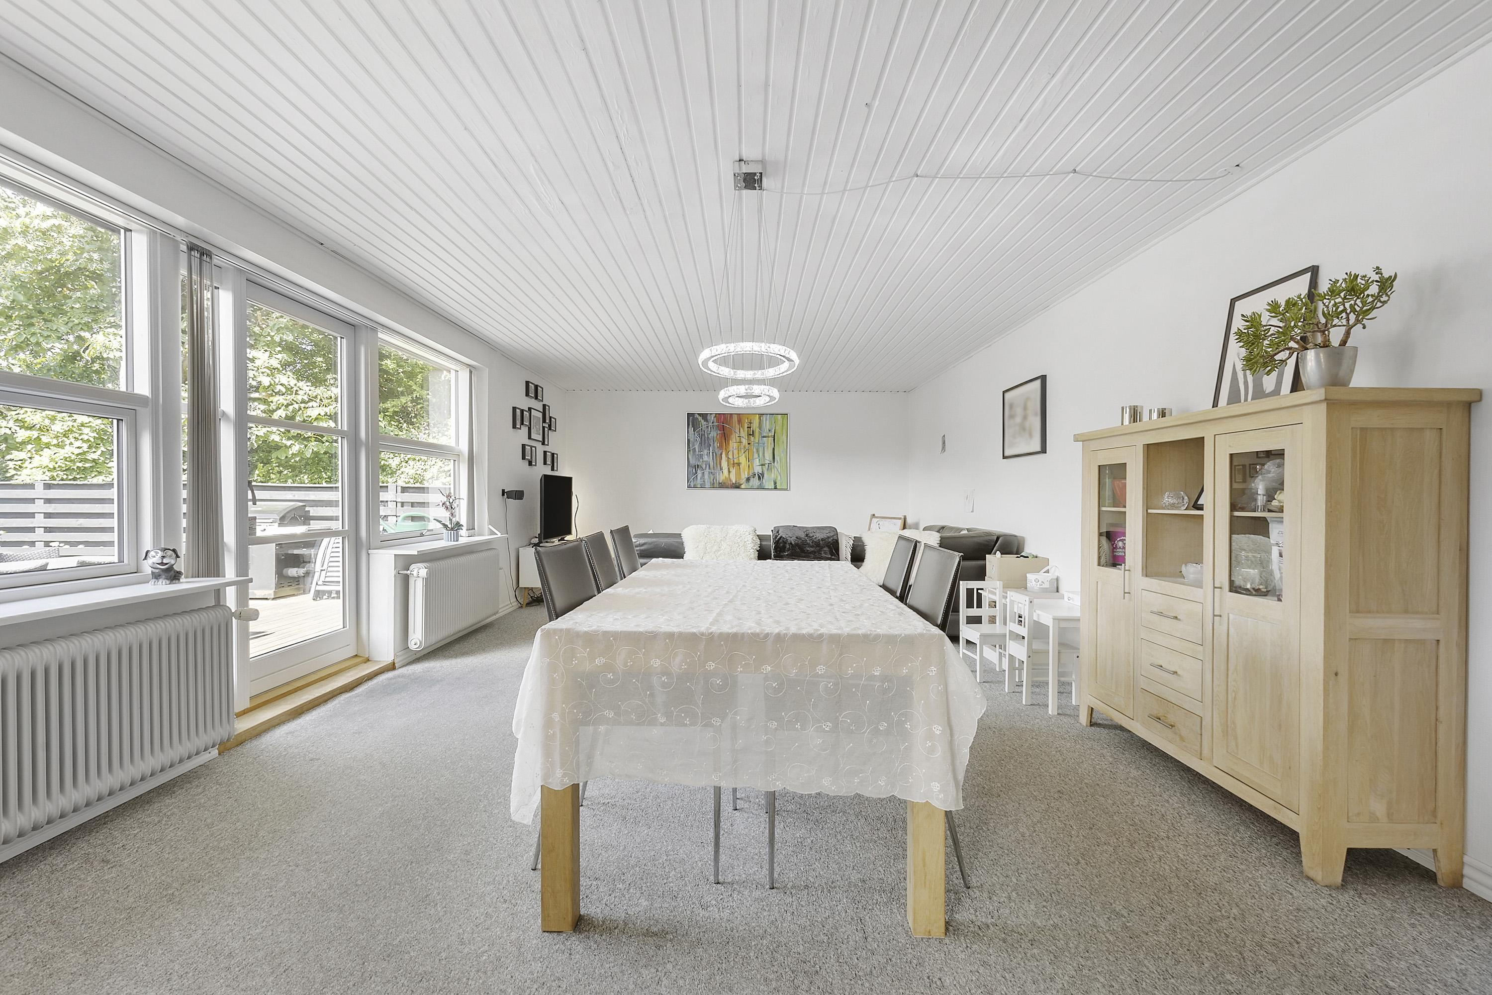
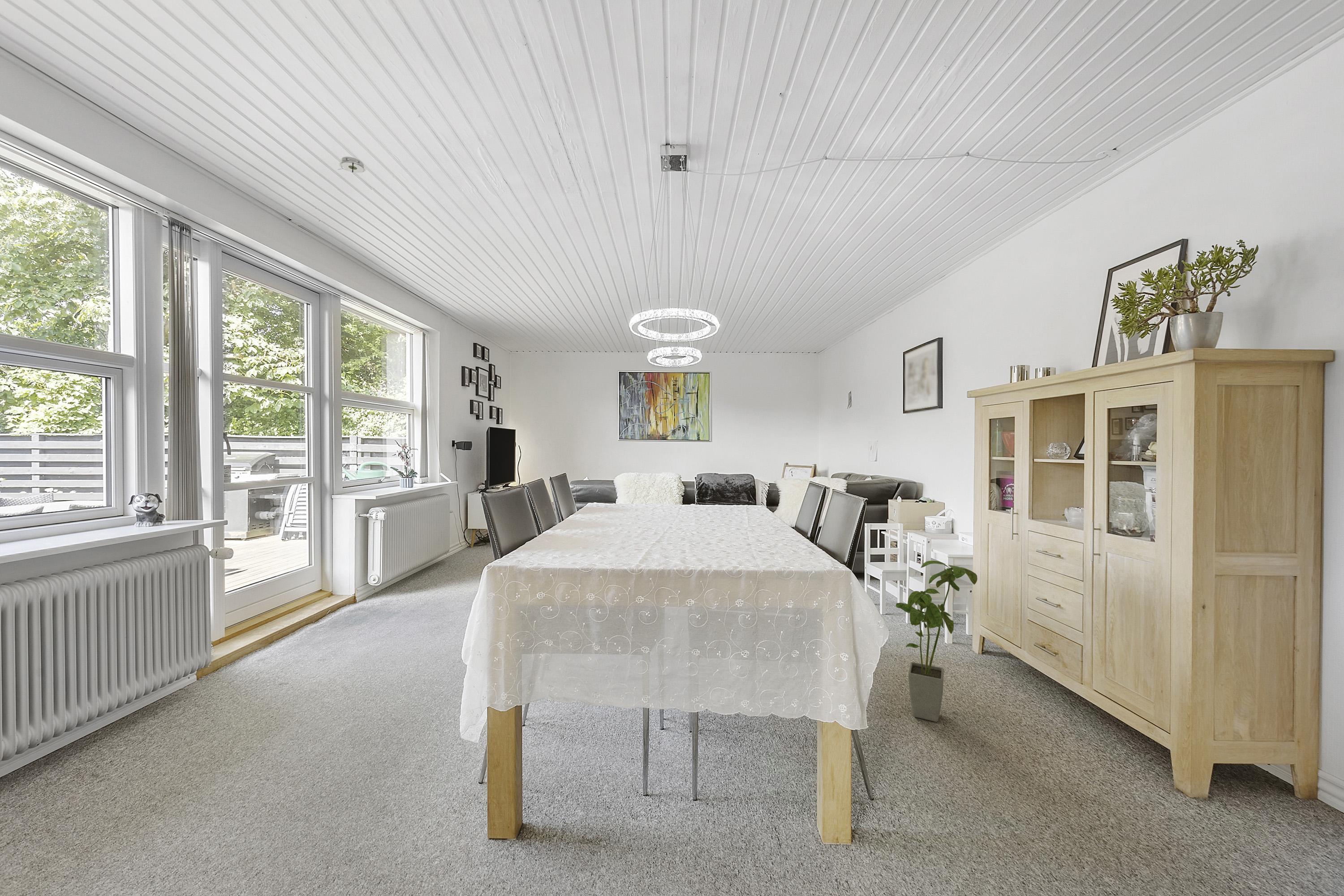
+ smoke detector (352, 165)
+ house plant (936, 637)
